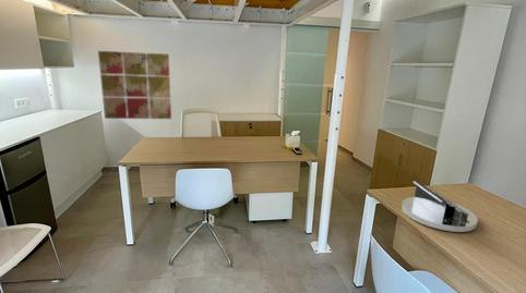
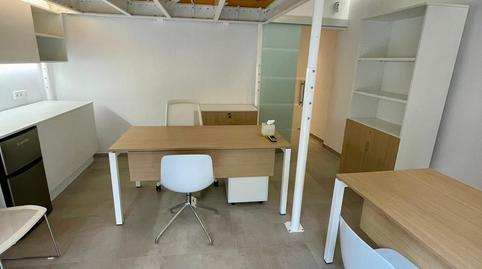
- desk organizer (439, 203)
- wall art (136, 86)
